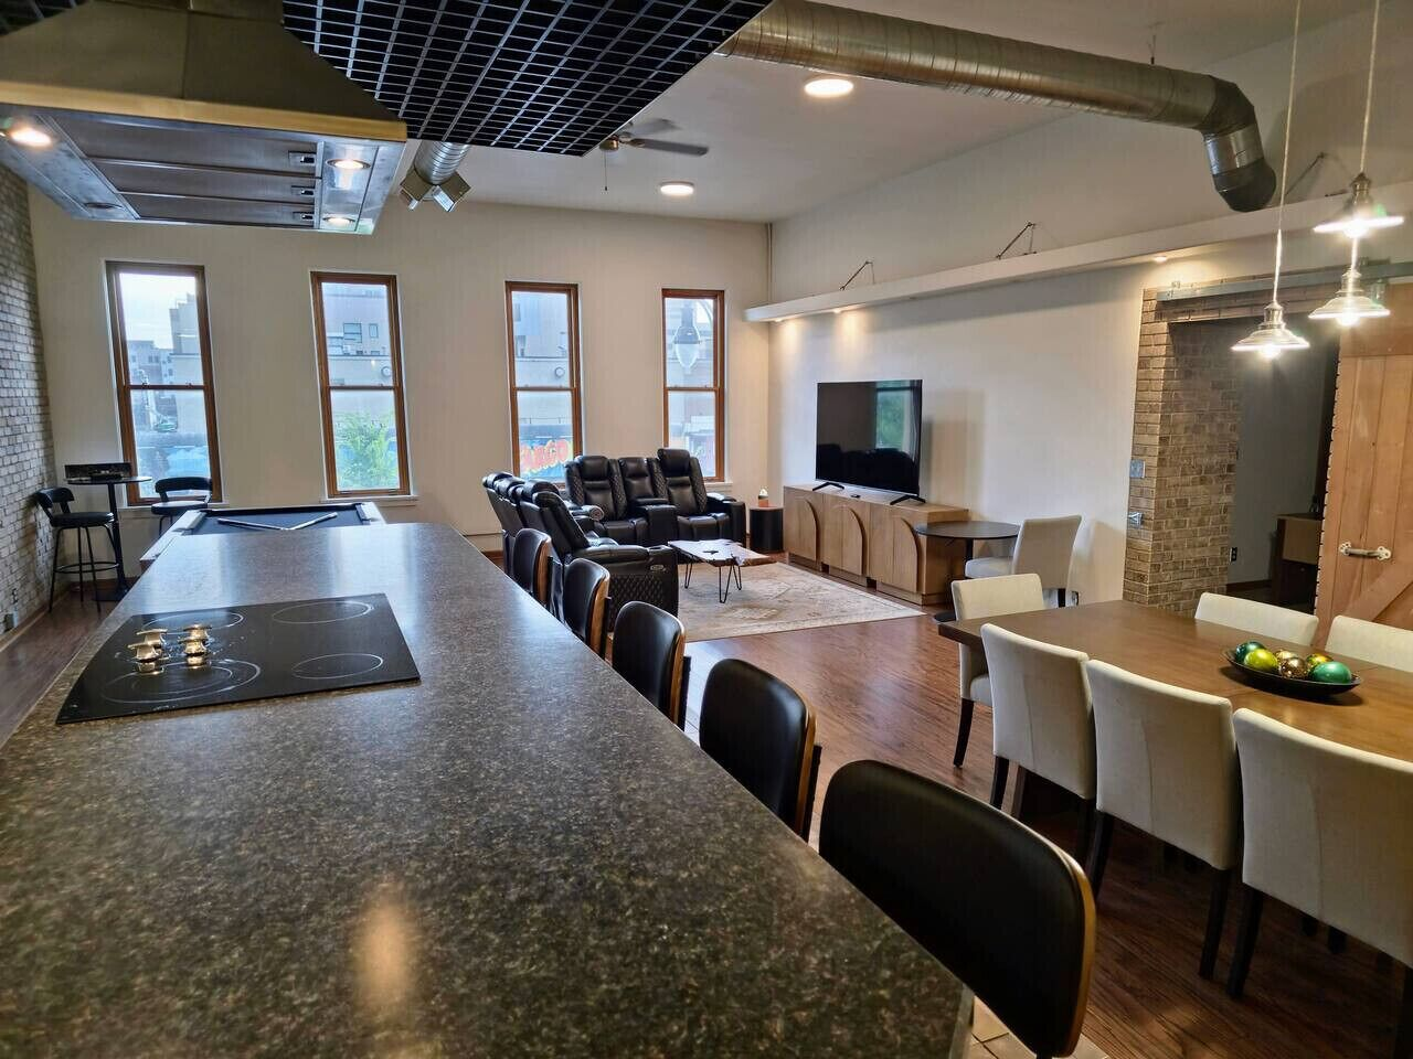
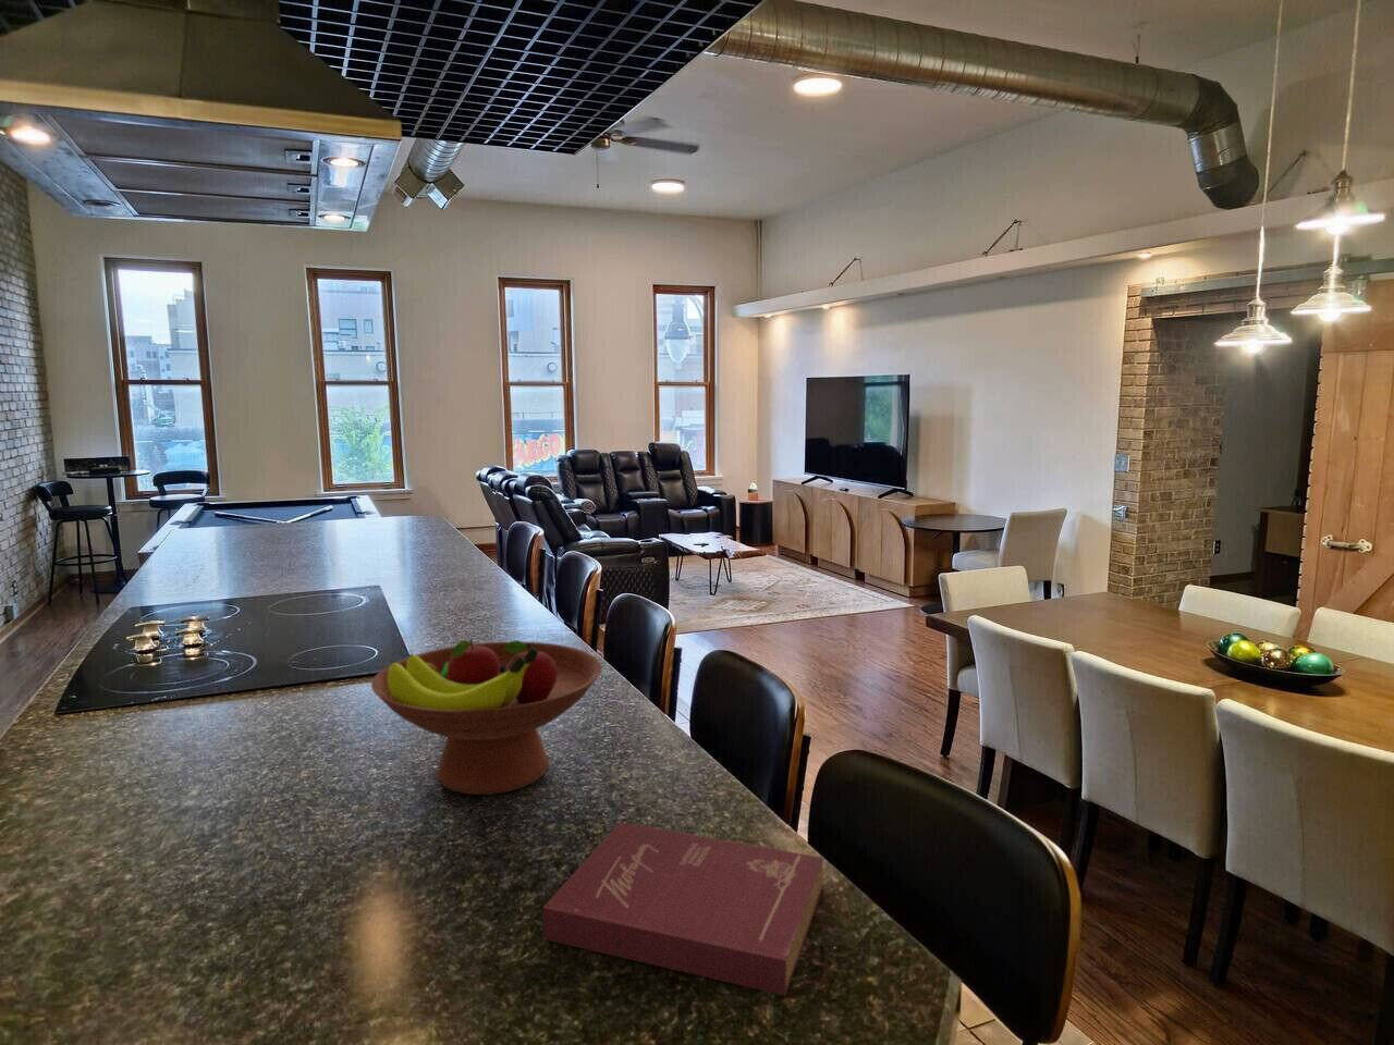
+ fruit bowl (491, 703)
+ book (690, 896)
